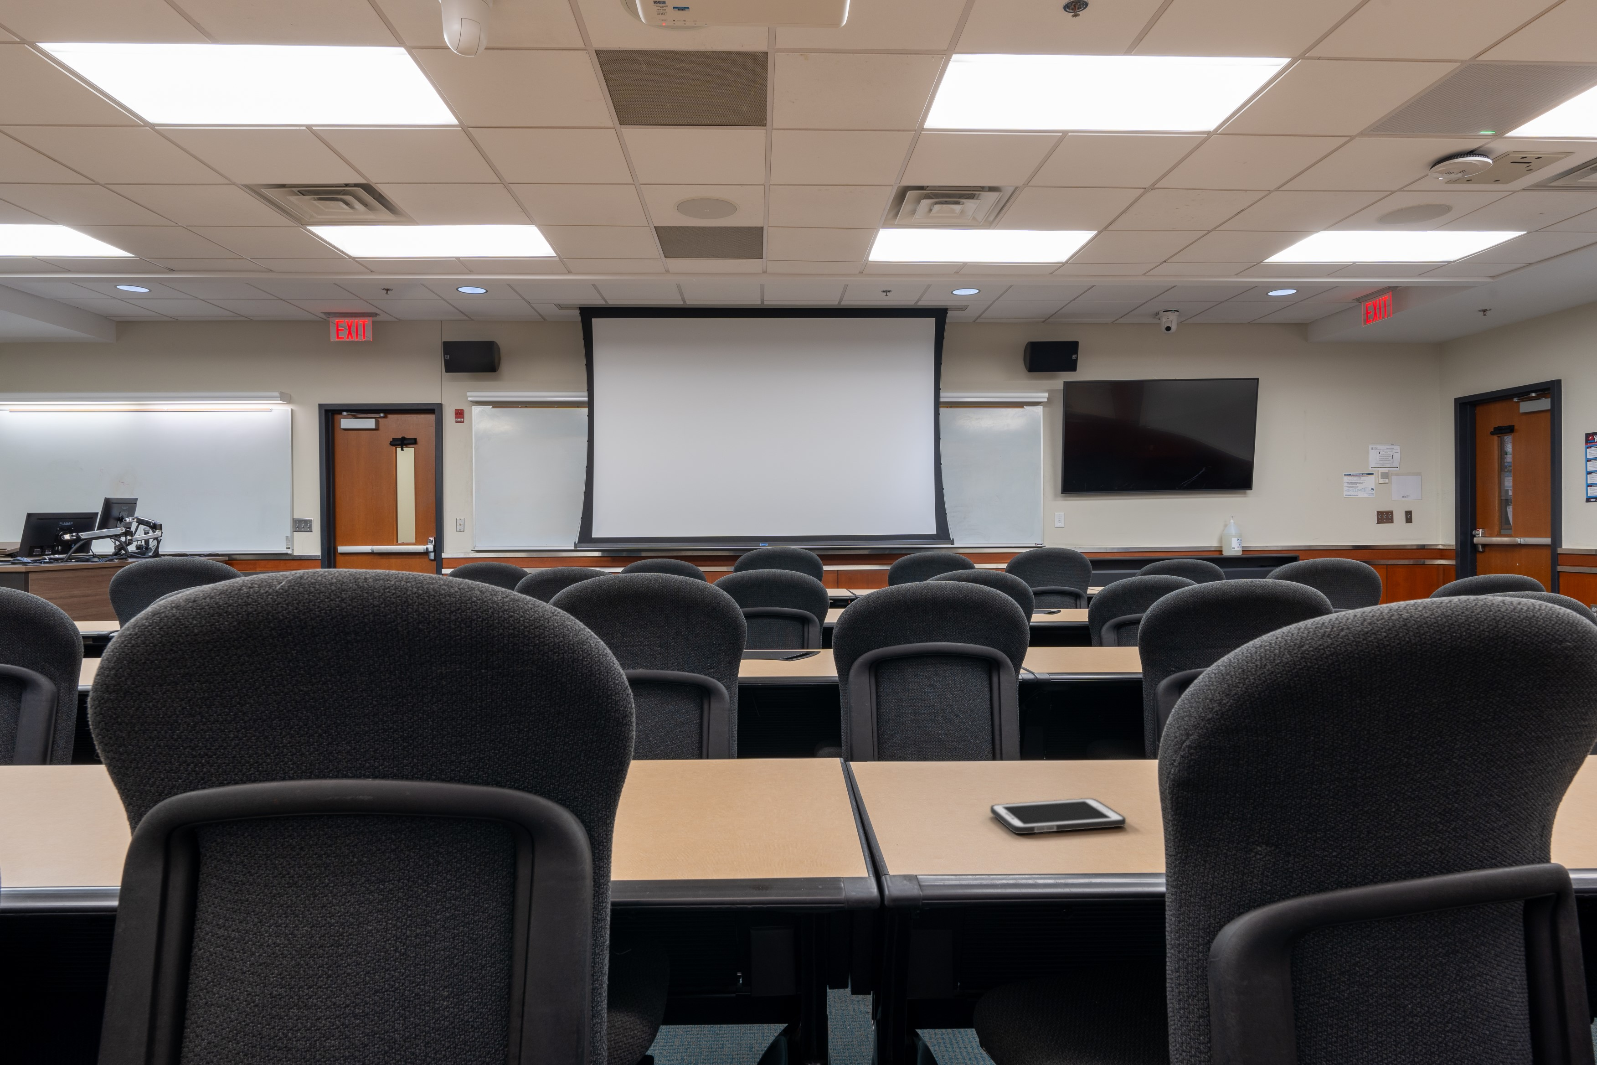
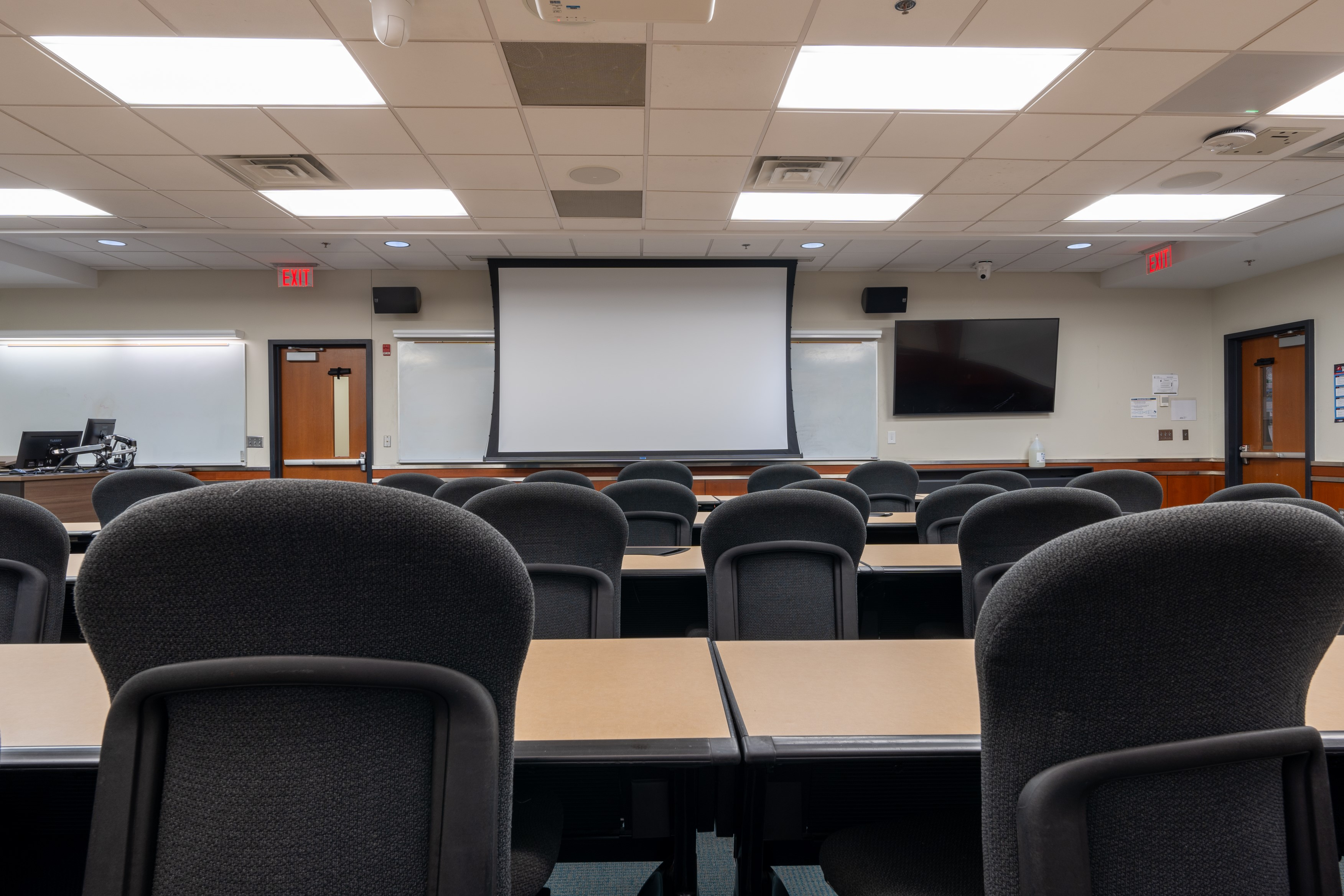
- cell phone (1056, 815)
